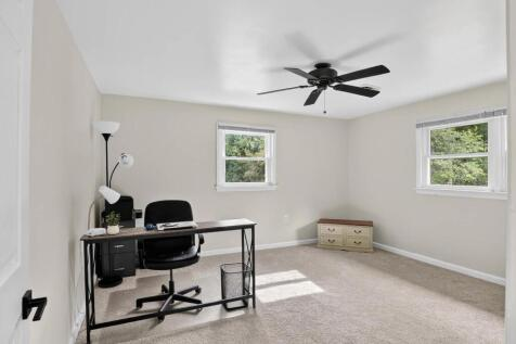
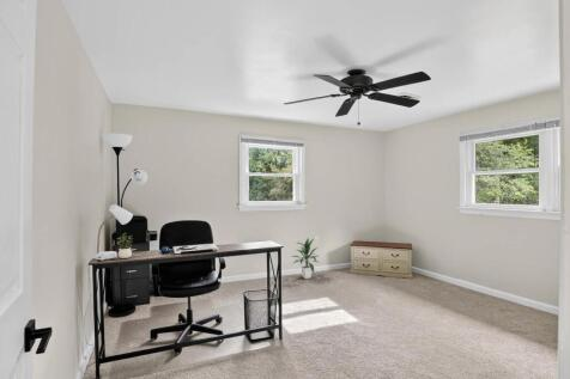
+ indoor plant (305, 257)
